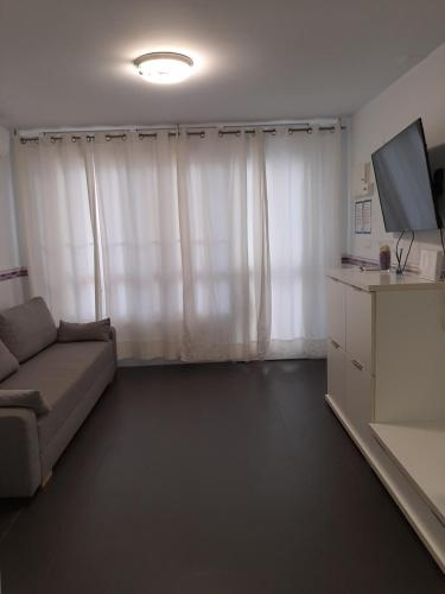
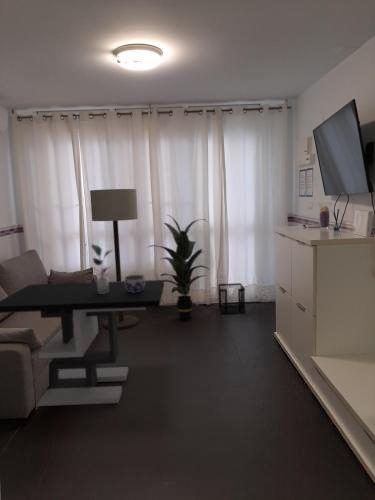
+ floor lamp (117, 258)
+ indoor plant (179, 266)
+ coffee table (90, 340)
+ potted plant (101, 268)
+ jar (134, 283)
+ wastebasket (231, 298)
